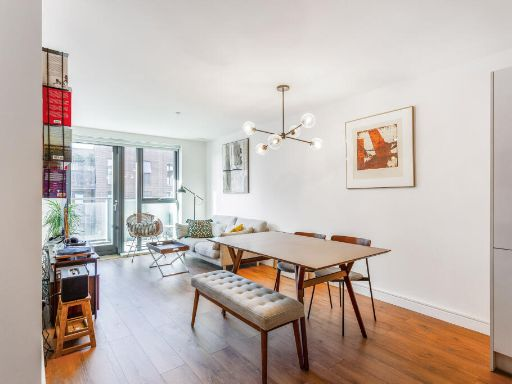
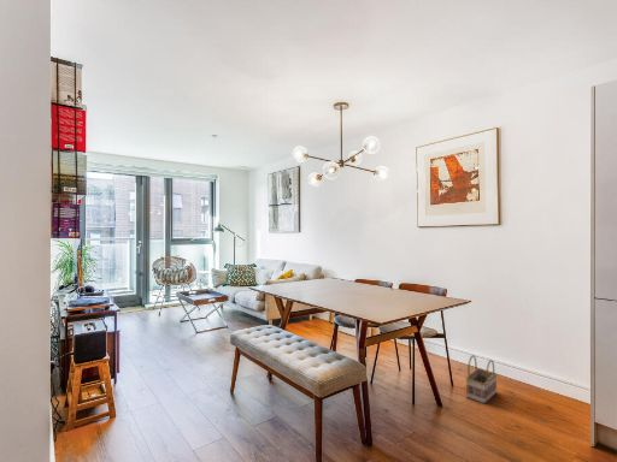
+ basket (481, 375)
